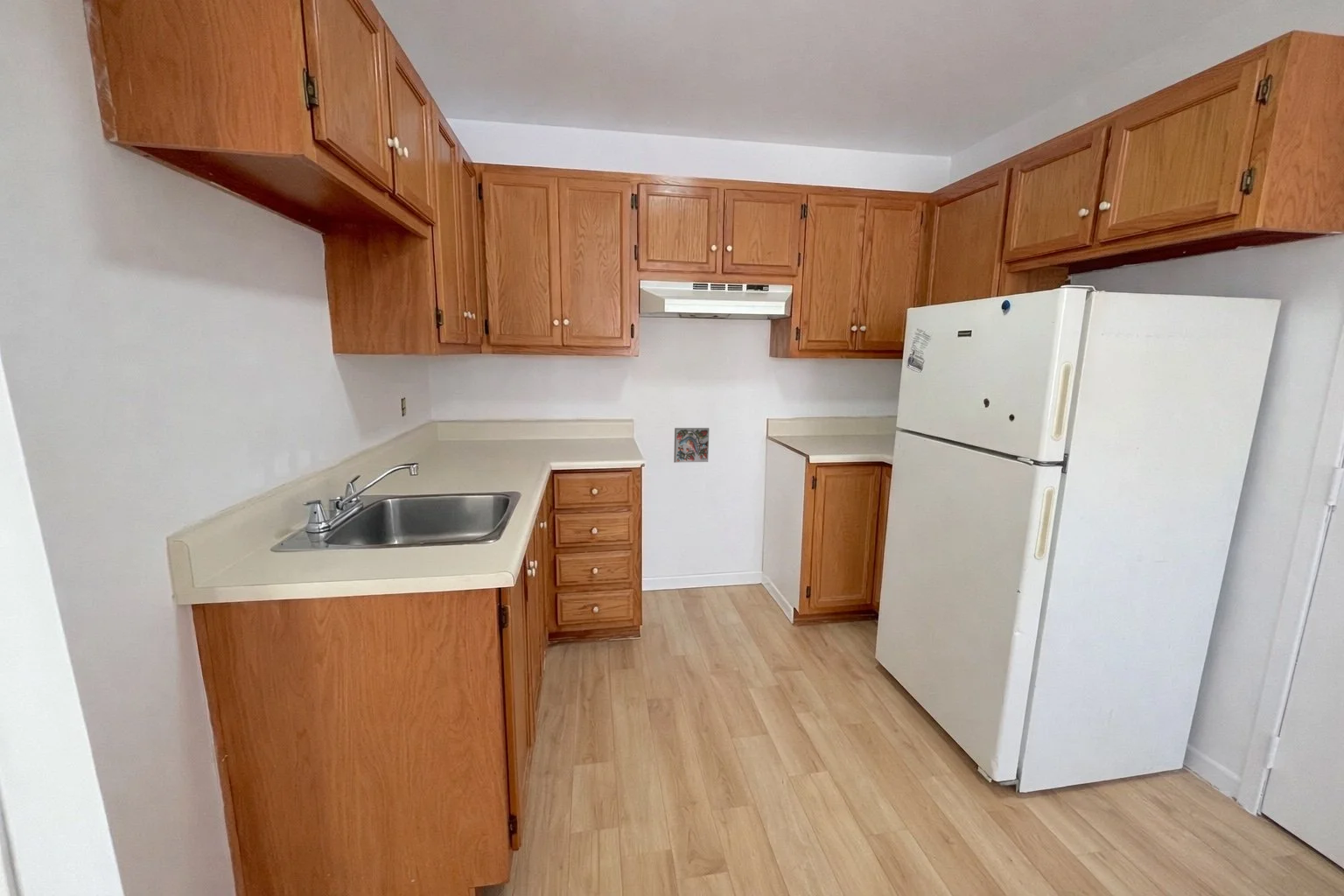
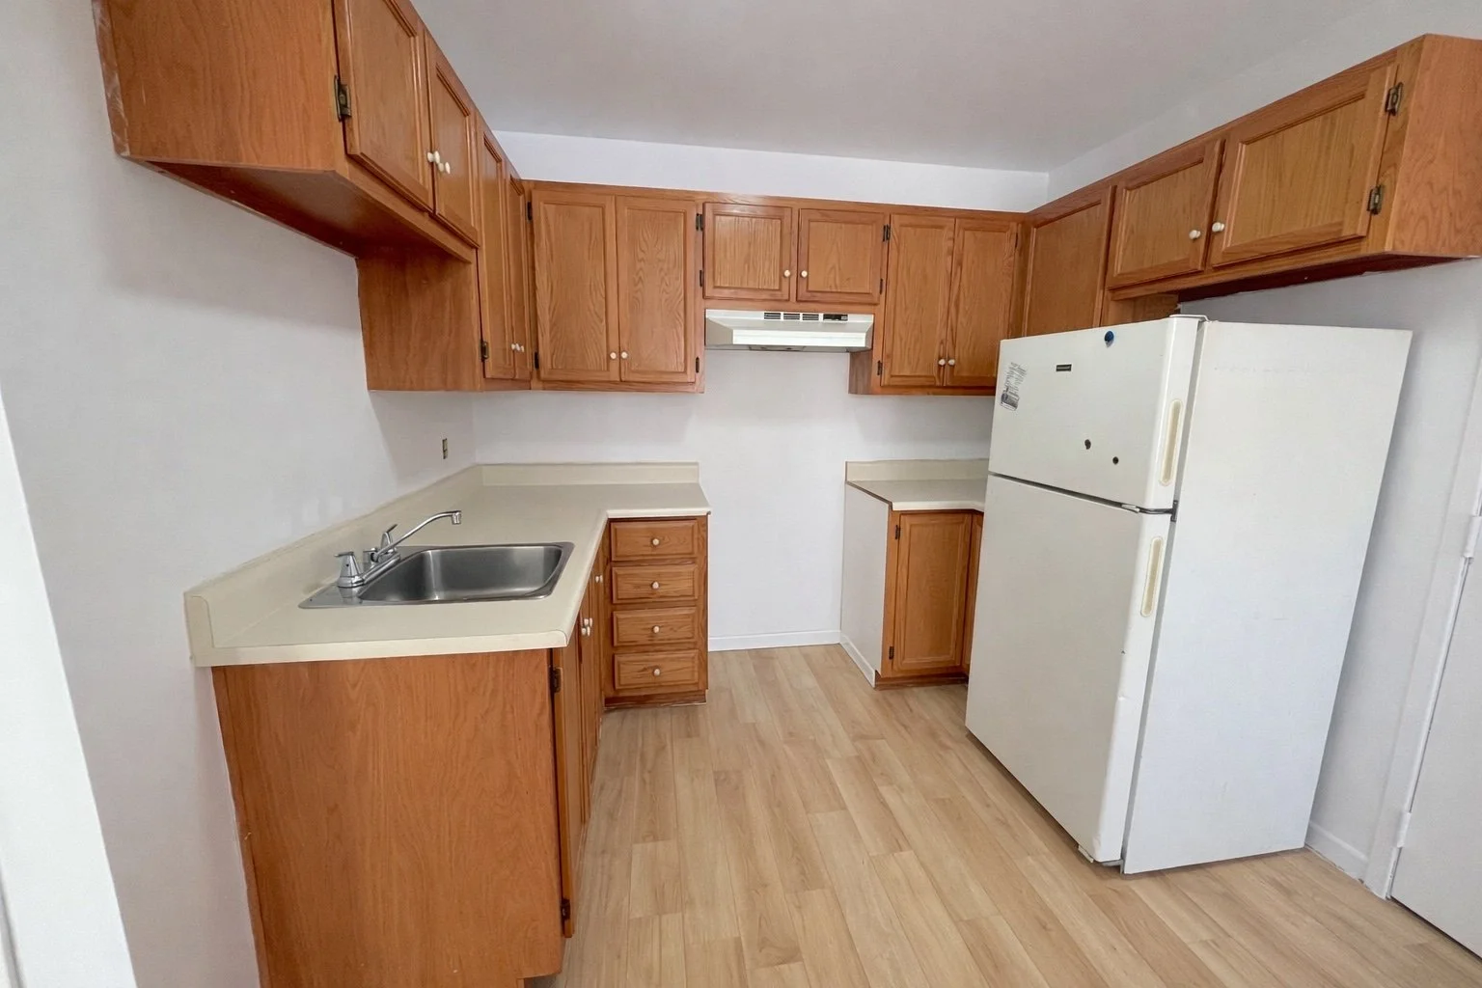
- decorative tile (691, 445)
